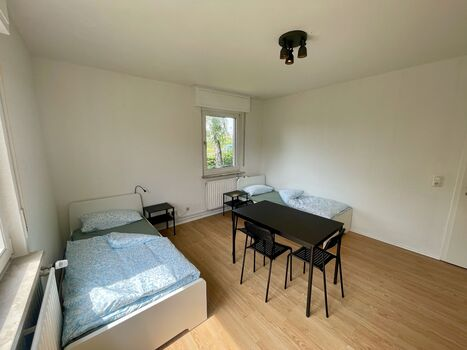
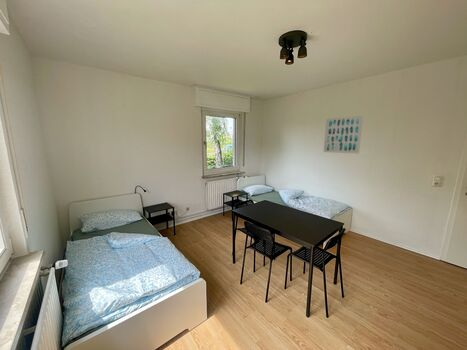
+ wall art (341, 135)
